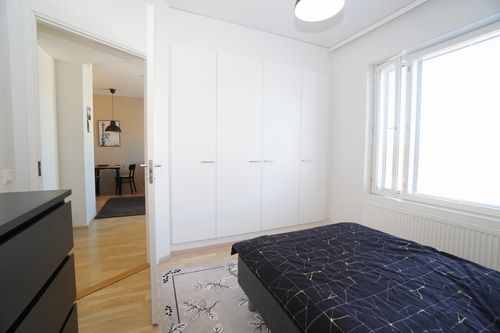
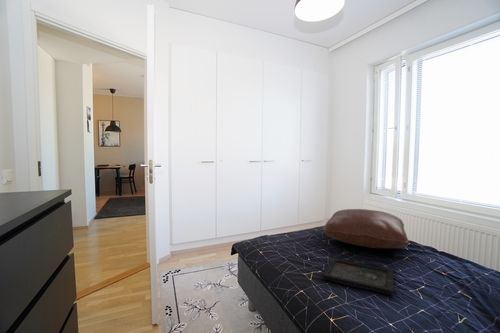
+ tray (358, 274)
+ pillow (364, 227)
